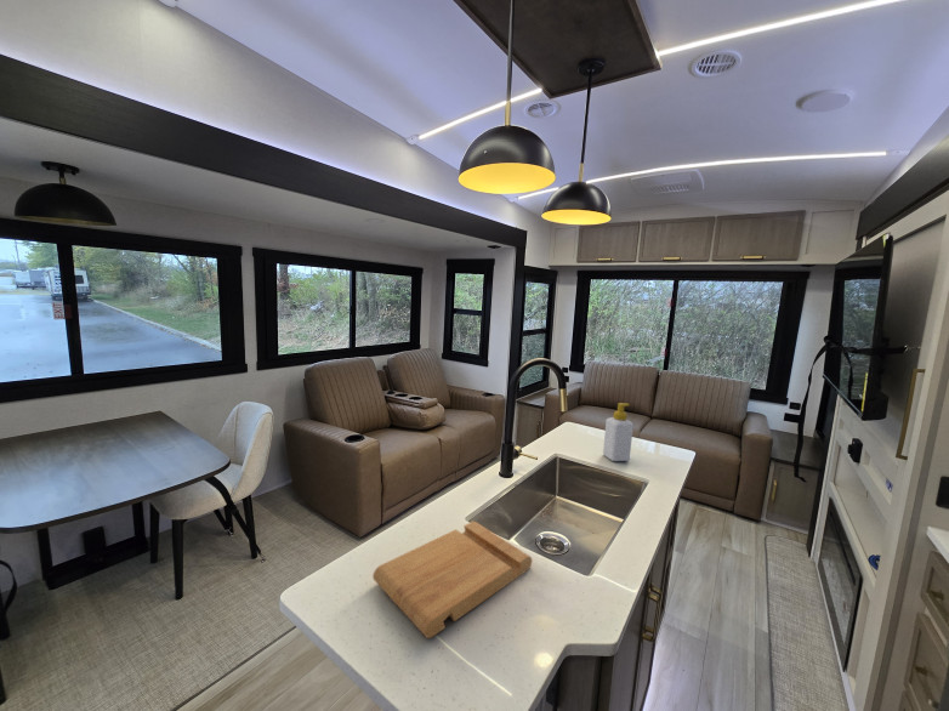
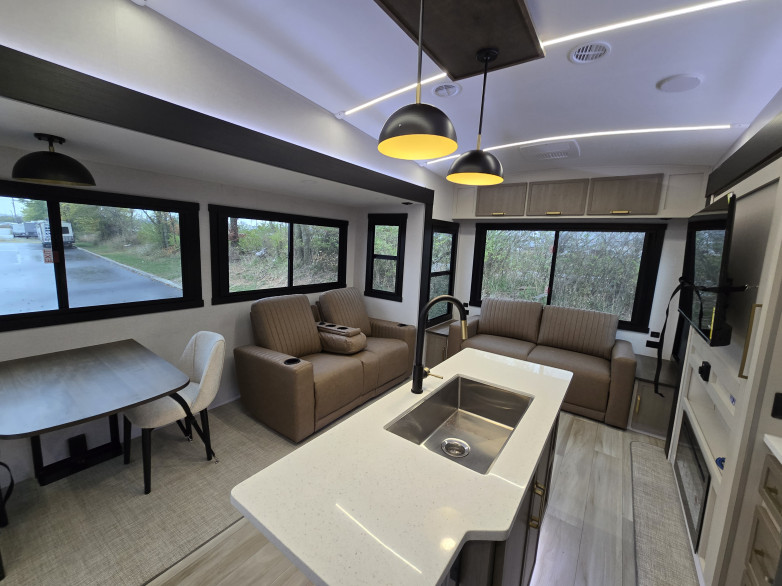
- soap bottle (618, 431)
- cutting board (455, 568)
